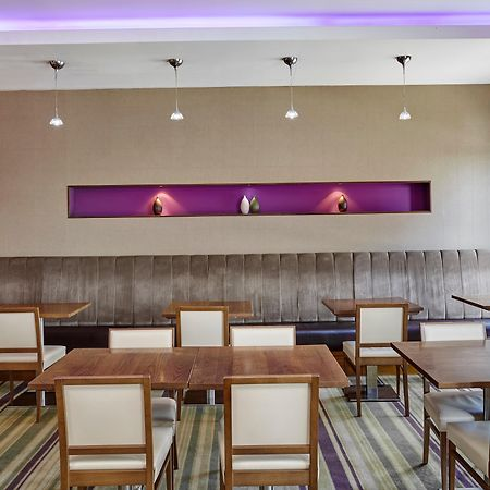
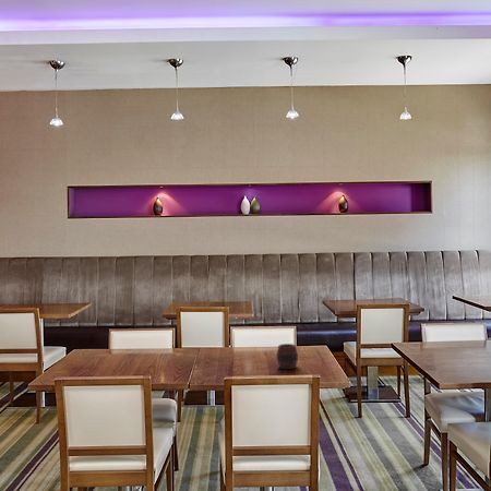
+ cup (287, 356)
